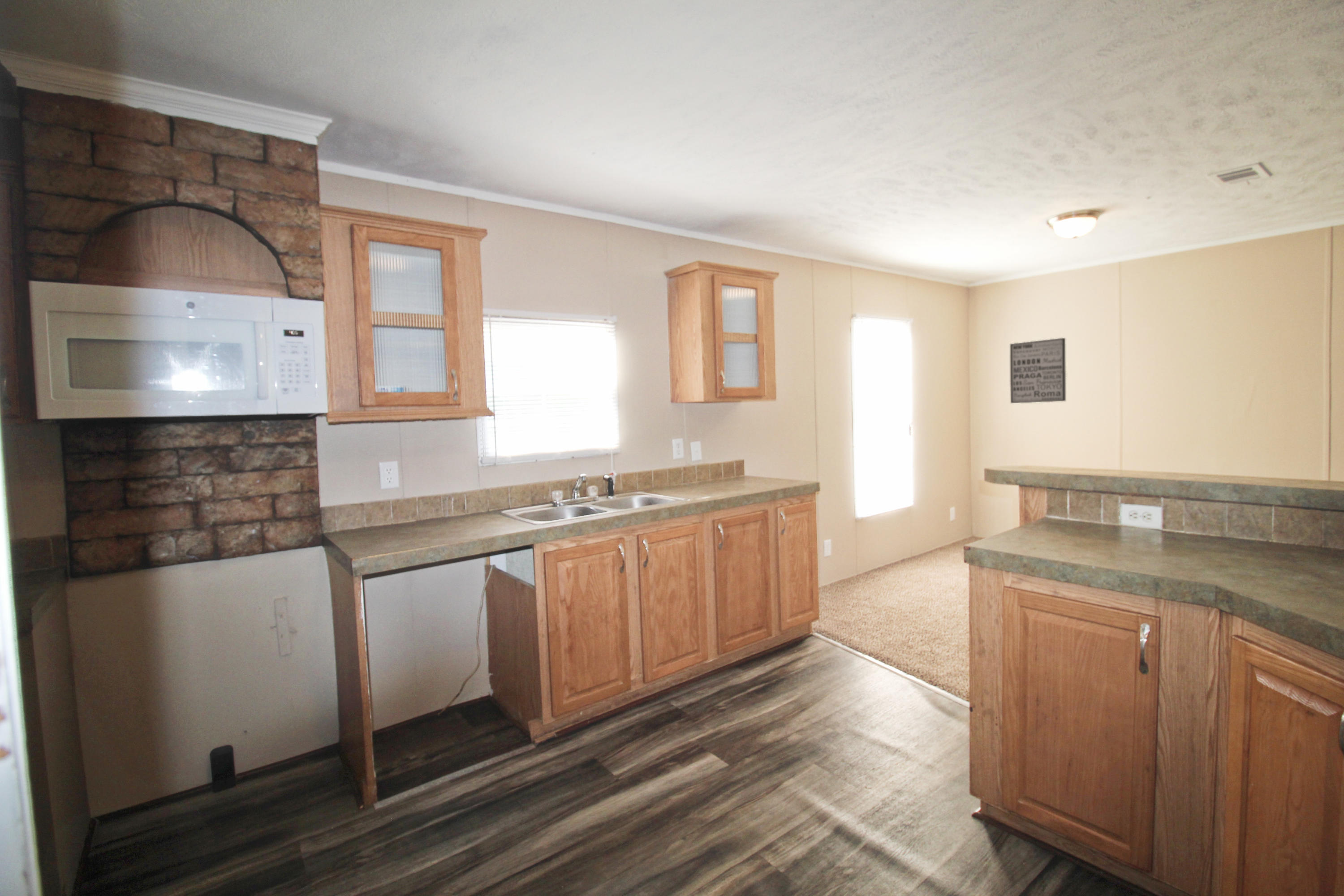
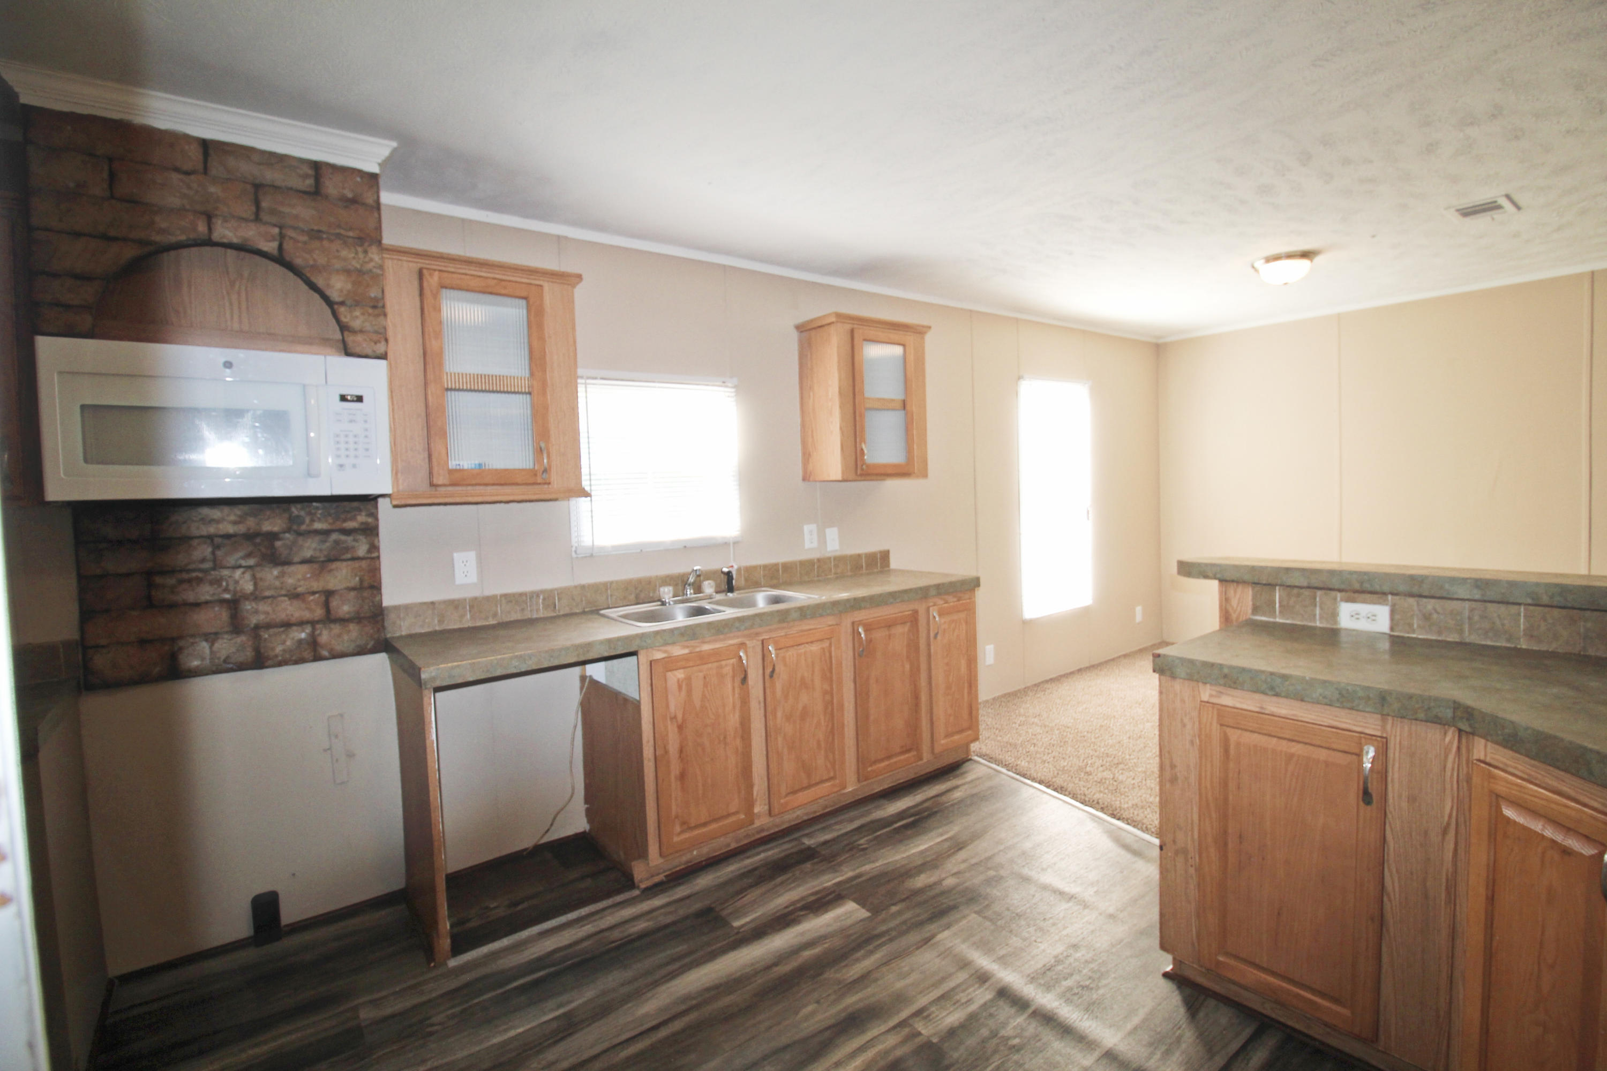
- wall art (1037, 371)
